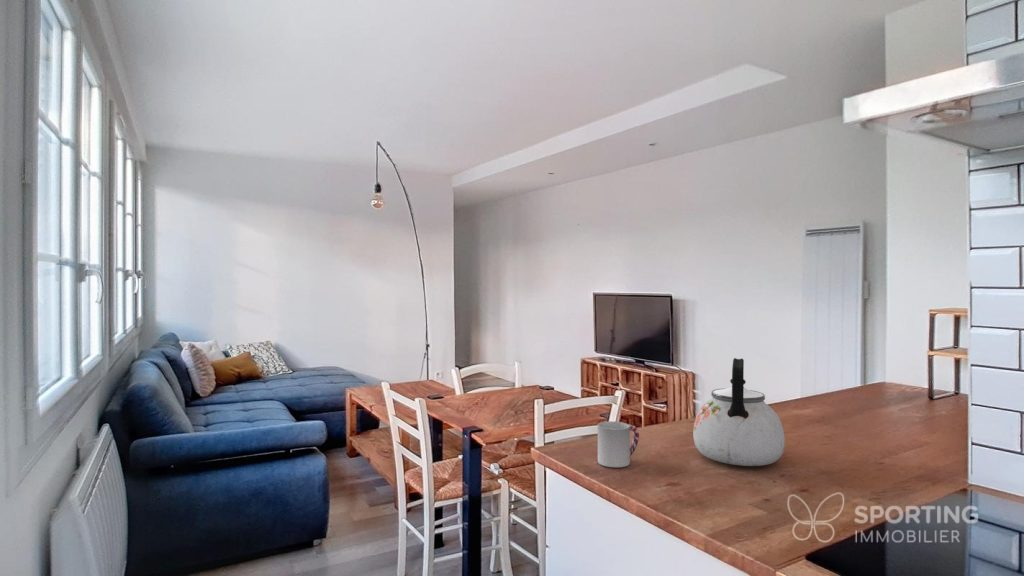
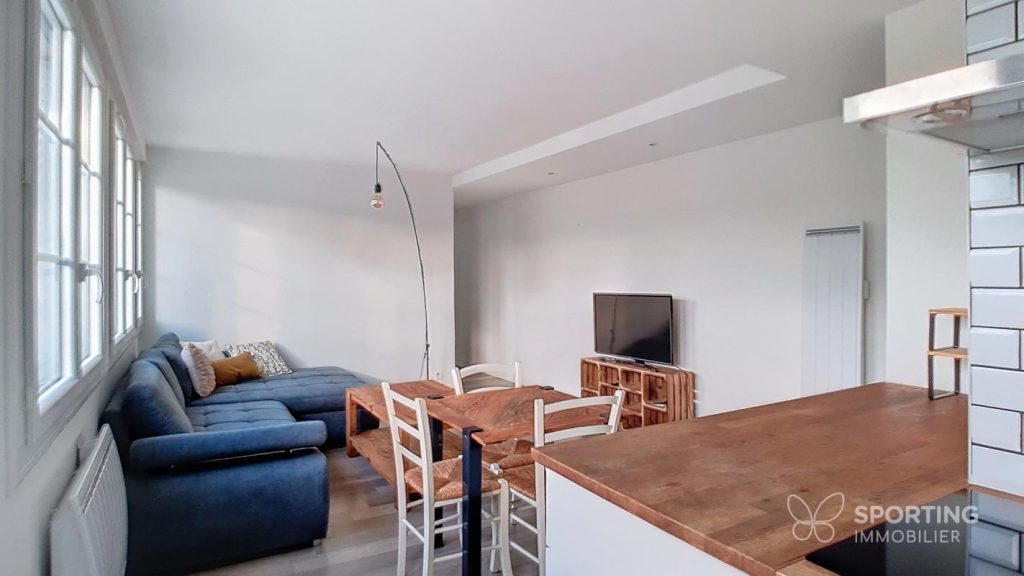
- cup (619, 442)
- kettle (737, 408)
